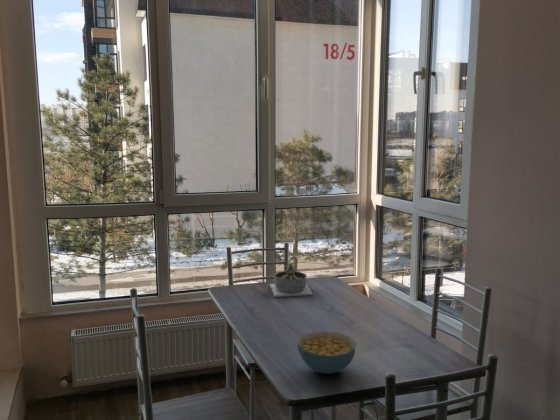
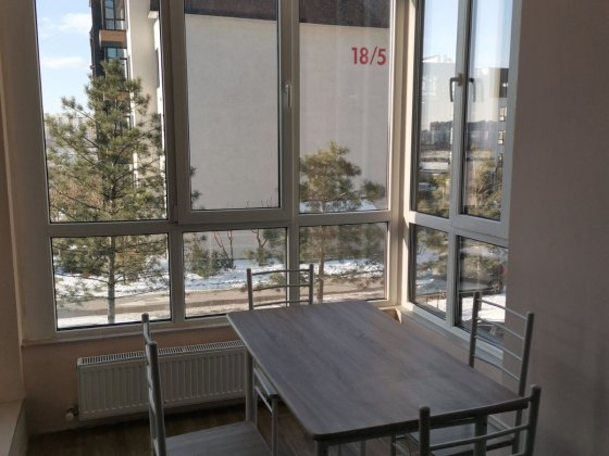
- cereal bowl (326, 356)
- succulent planter (290, 277)
